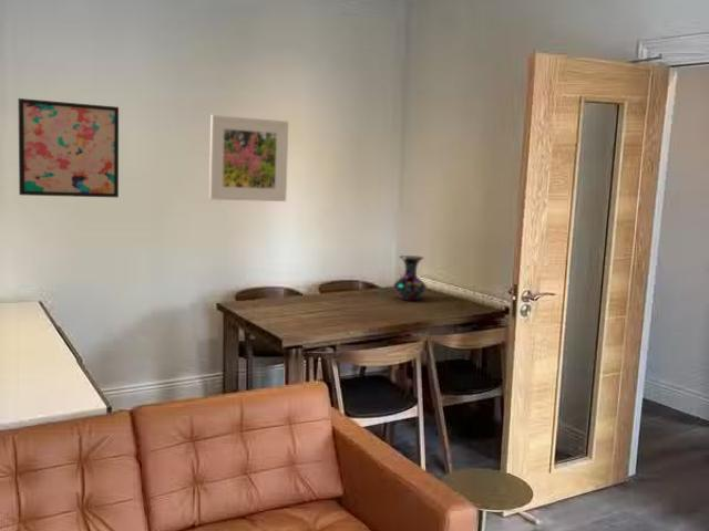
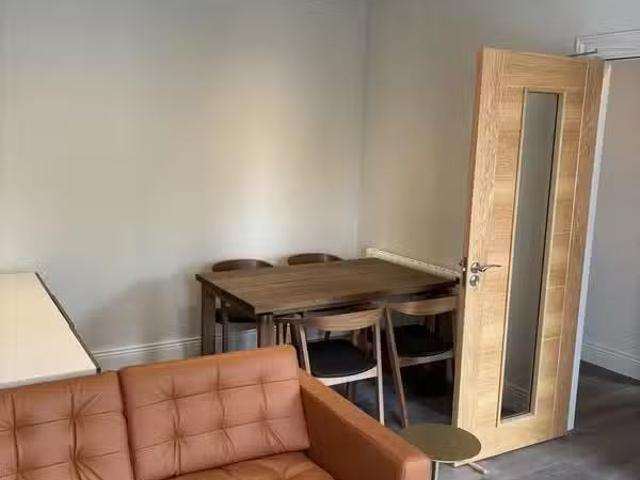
- vase (410, 278)
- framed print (249, 159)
- wall art (70, 149)
